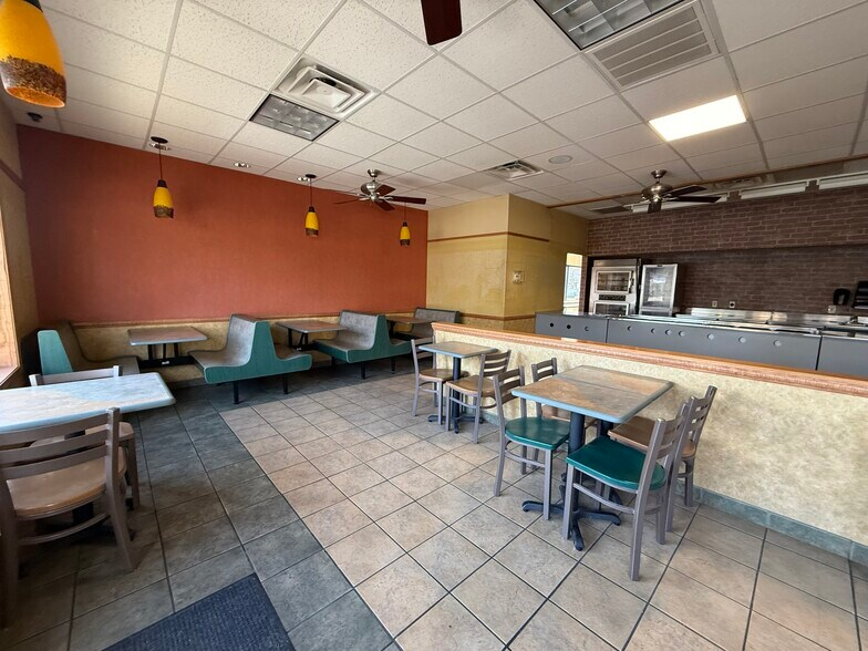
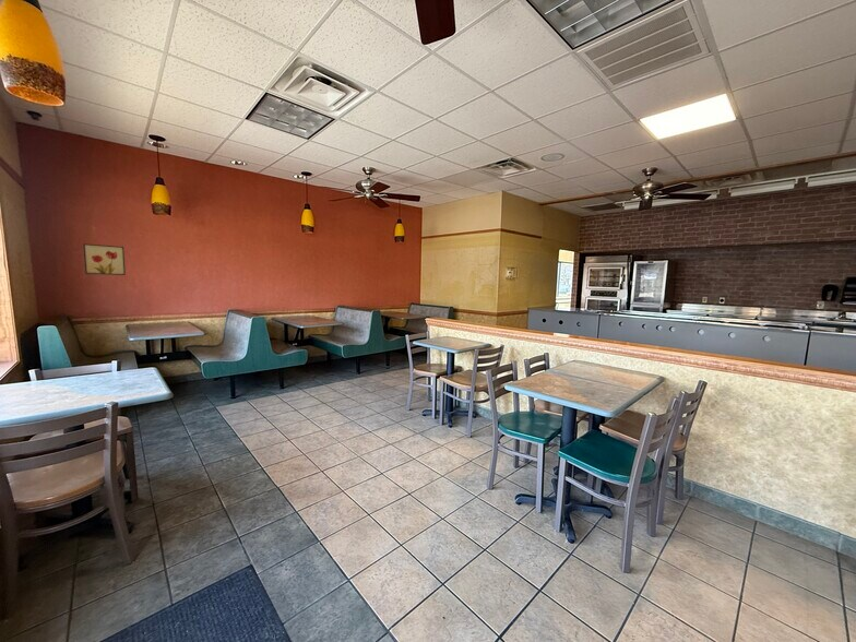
+ wall art (105, 260)
